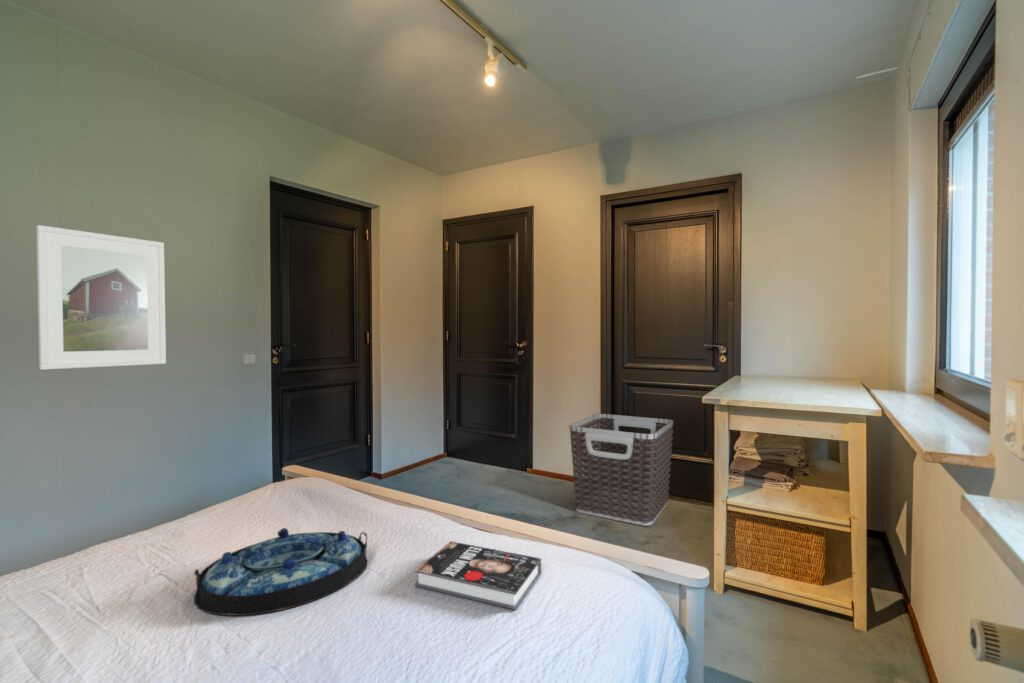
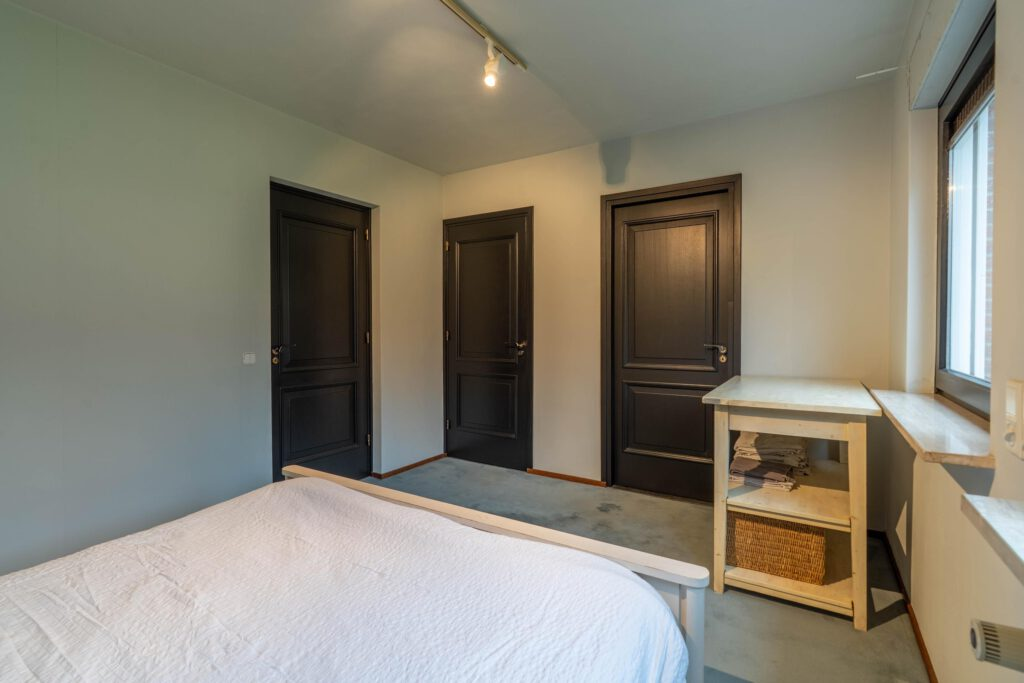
- book (479, 571)
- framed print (107, 300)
- serving tray (287, 558)
- clothes hamper (622, 464)
